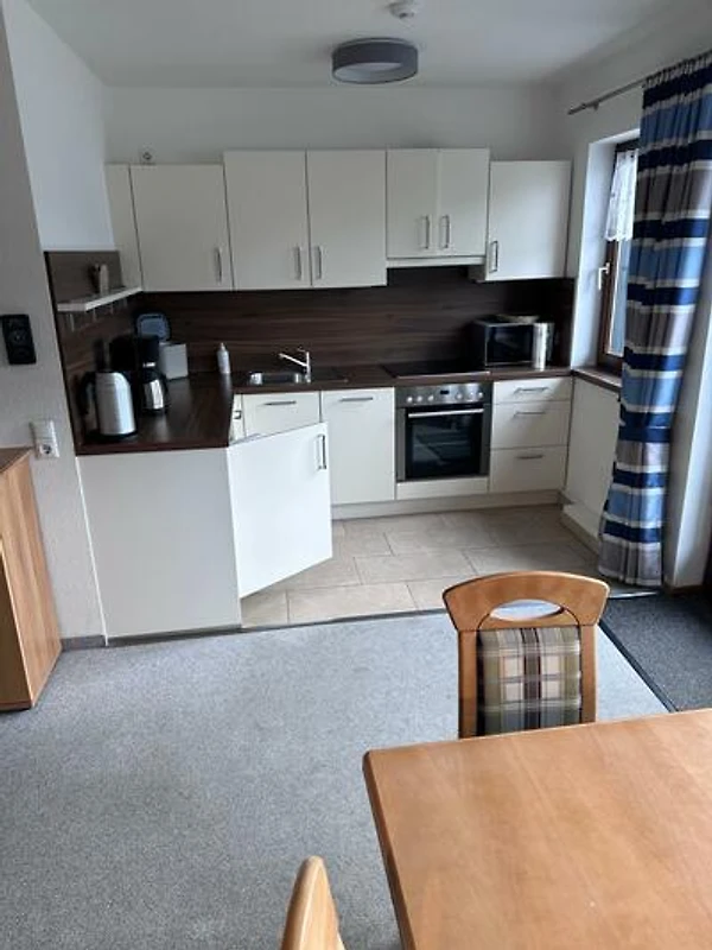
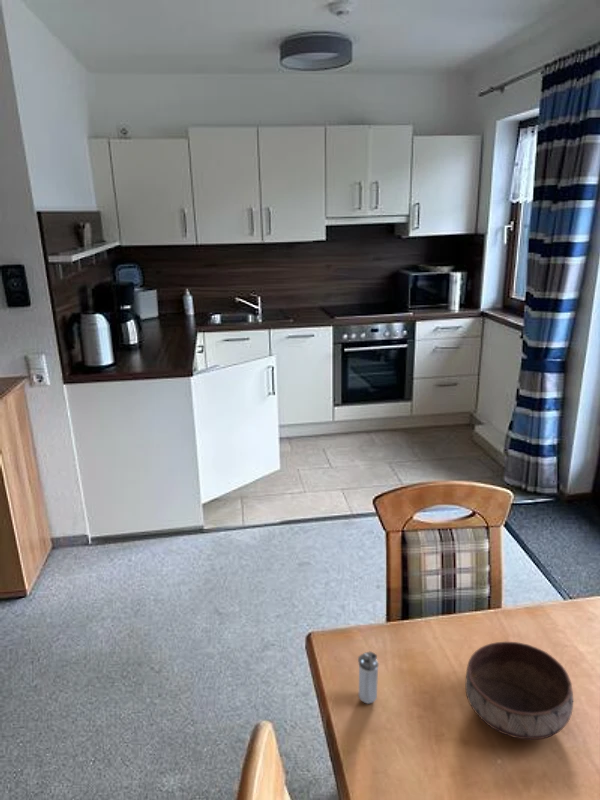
+ bowl (517, 691)
+ shaker (368, 676)
